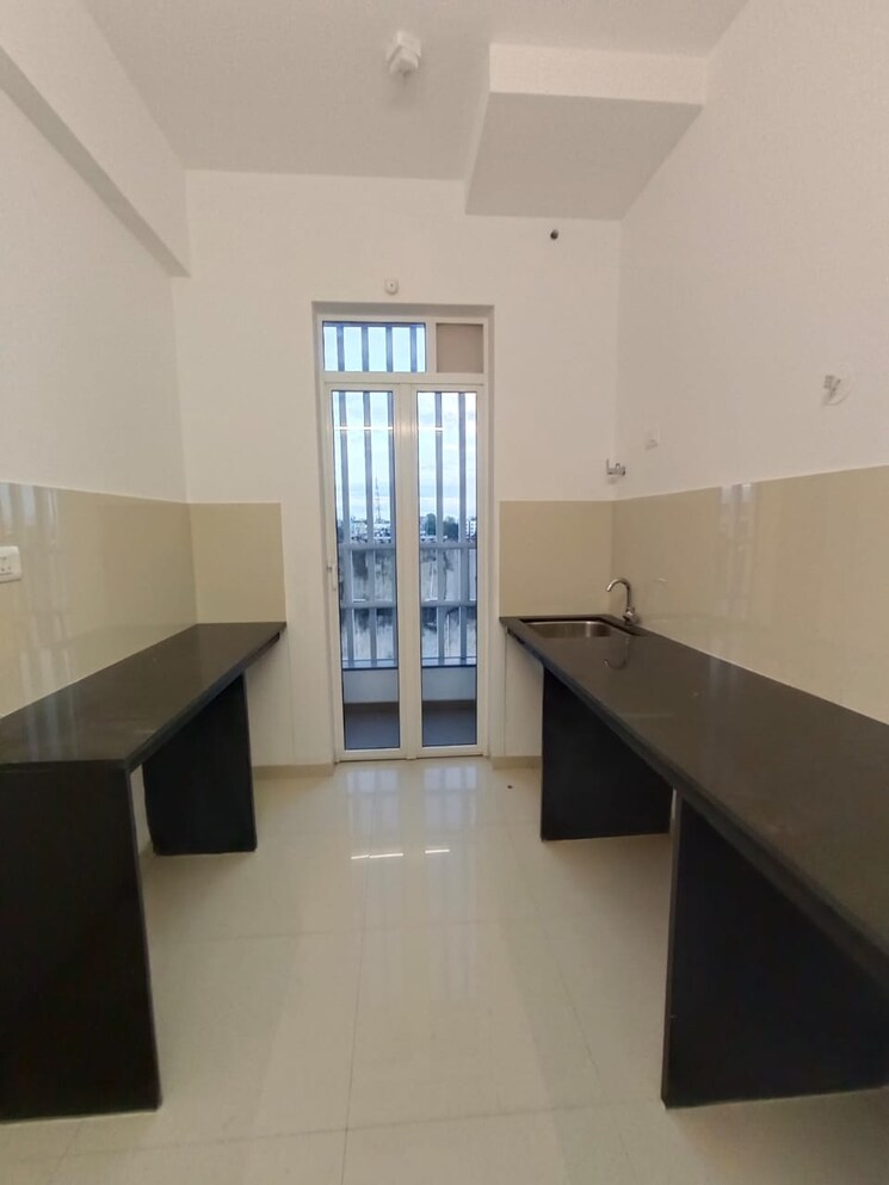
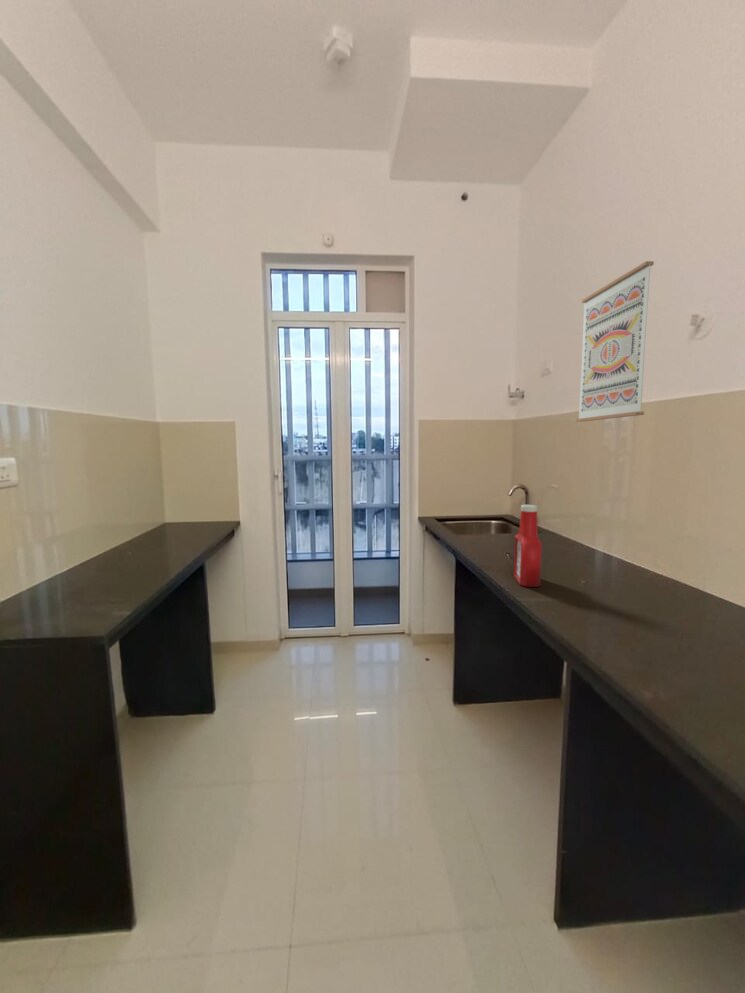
+ soap bottle (527, 543)
+ wall art (609, 351)
